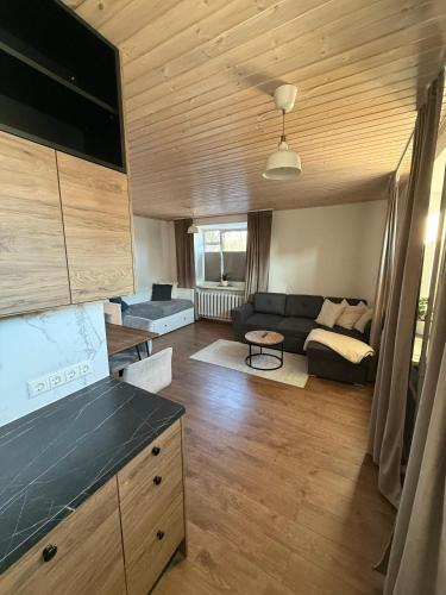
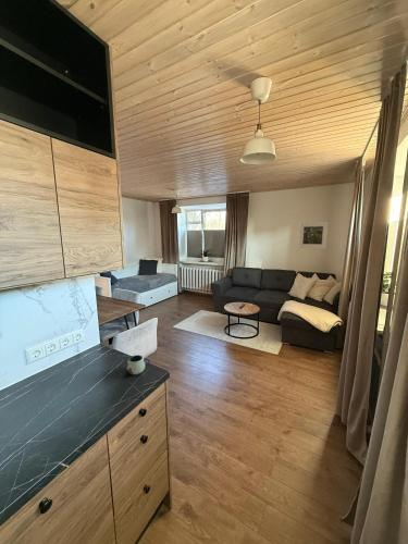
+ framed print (312, 235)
+ mug (138, 363)
